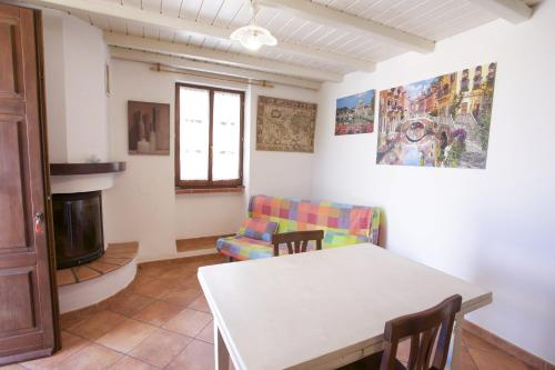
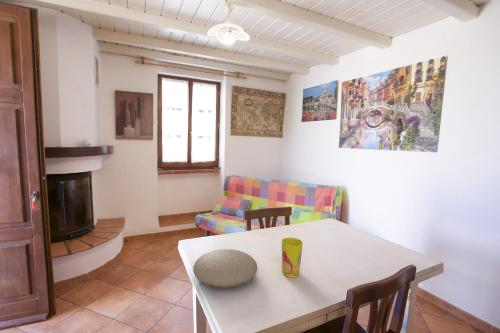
+ plate (225, 266)
+ cup (291, 257)
